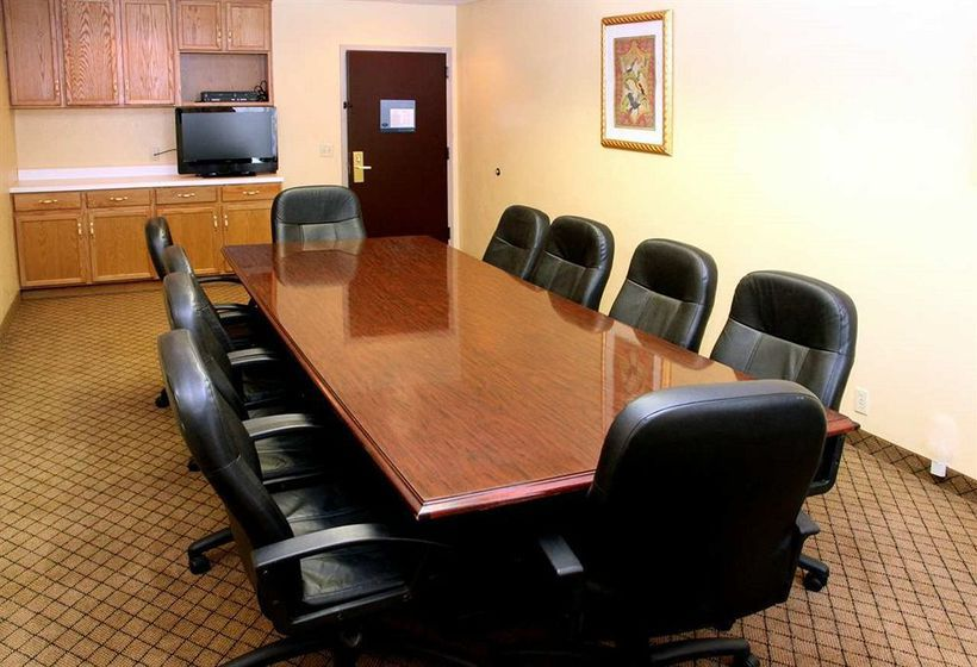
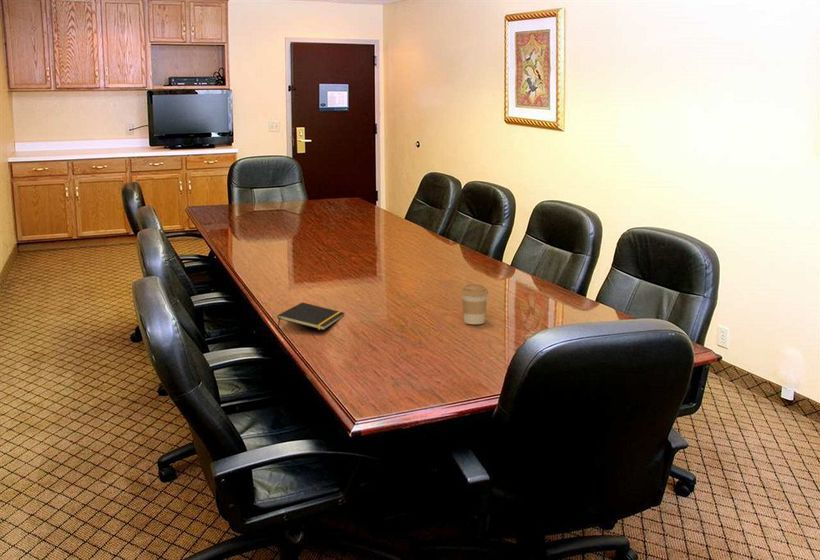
+ notepad (312, 315)
+ coffee cup (474, 303)
